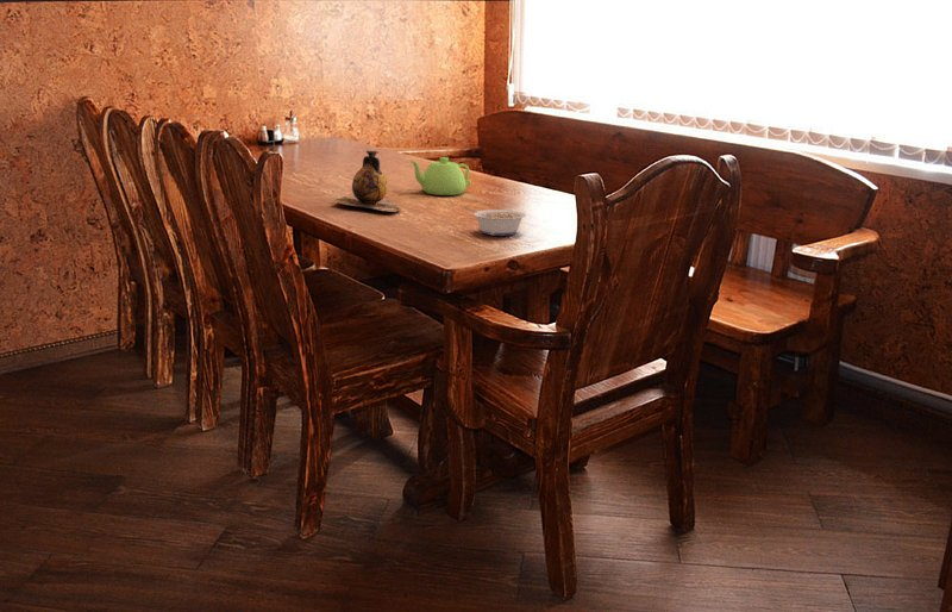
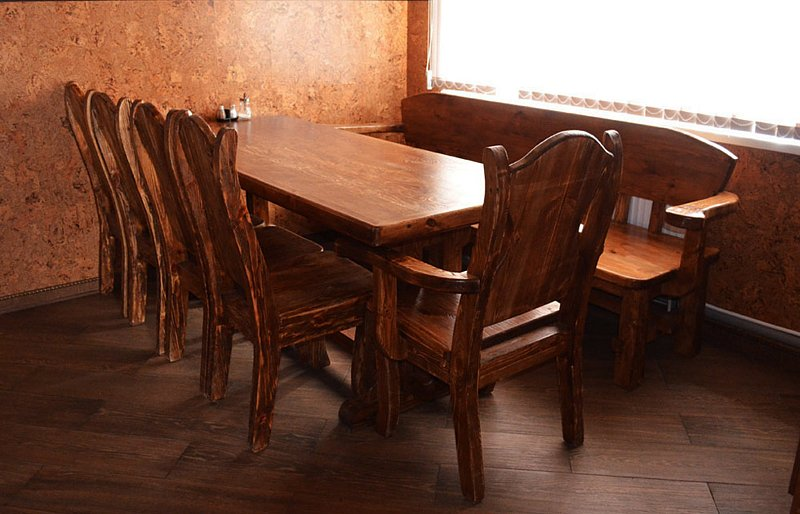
- legume (496, 220)
- teapot (439, 174)
- vase (370, 179)
